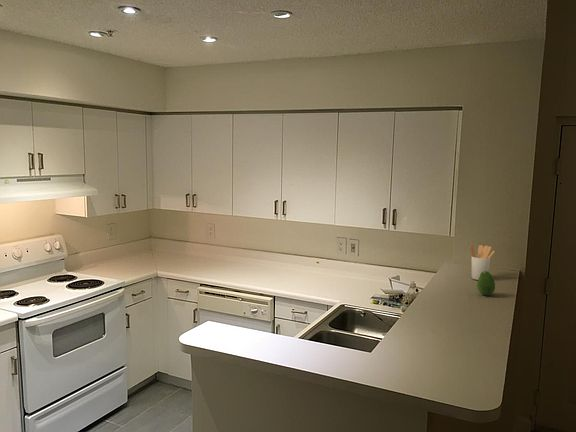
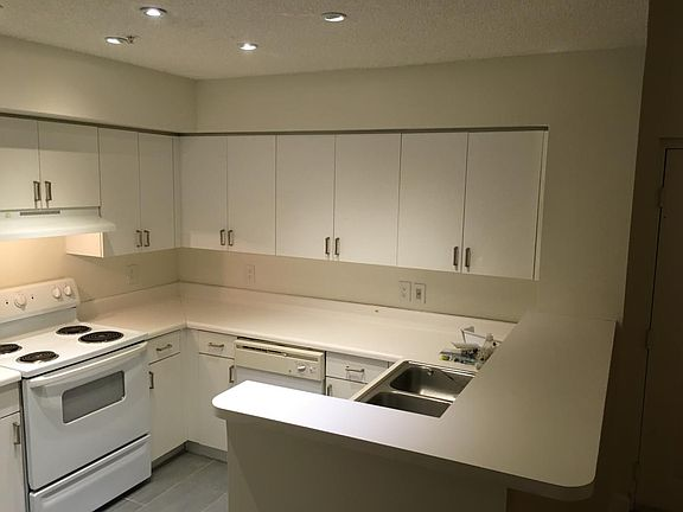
- utensil holder (481, 261)
- fruit (486, 283)
